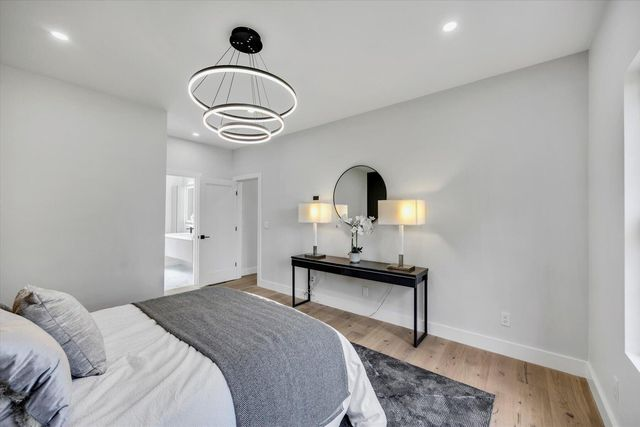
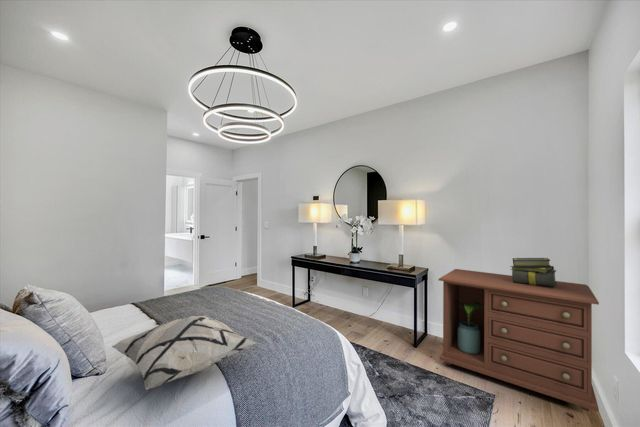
+ dresser (509, 326)
+ stack of books (532, 270)
+ decorative pillow (184, 344)
